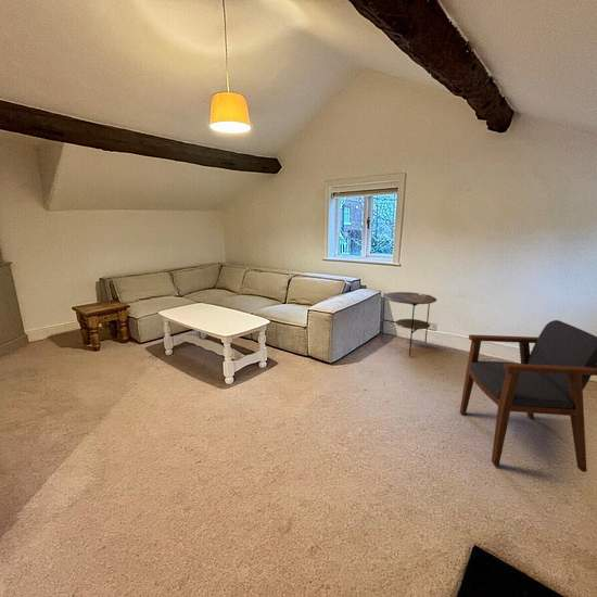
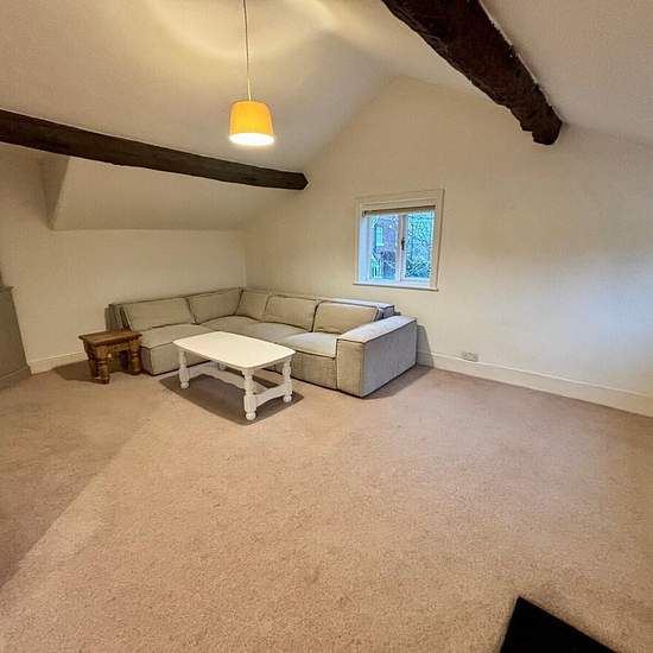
- side table (406, 321)
- armchair (523, 384)
